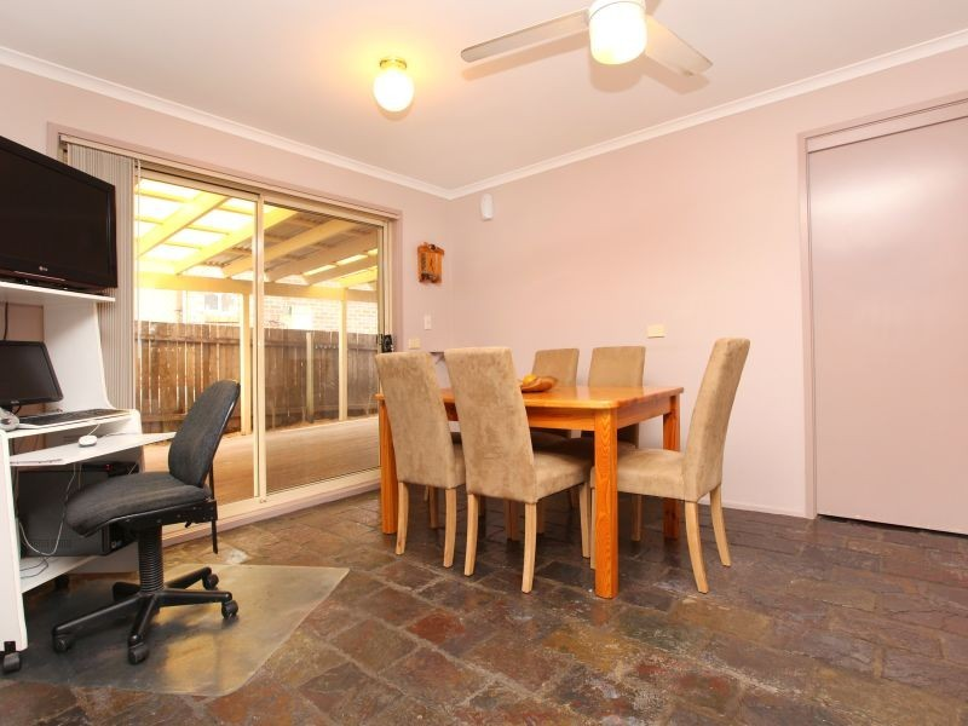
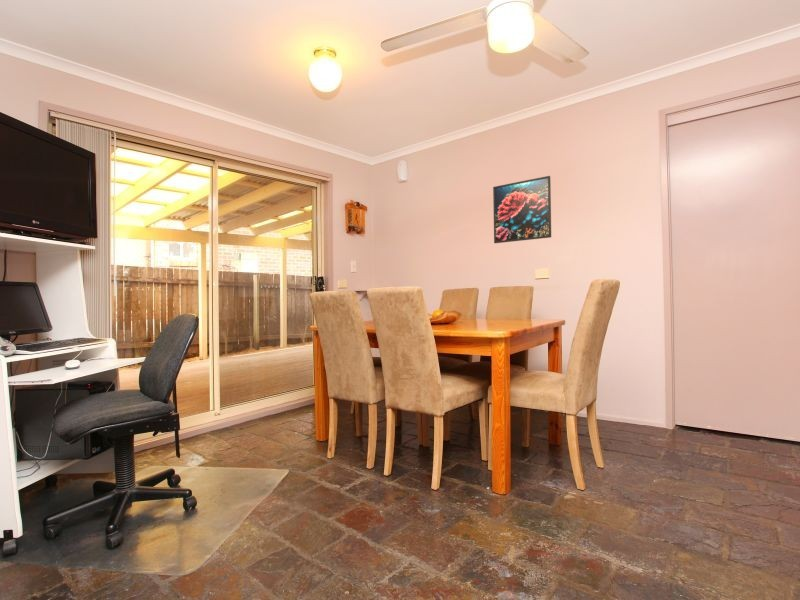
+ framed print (521, 211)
